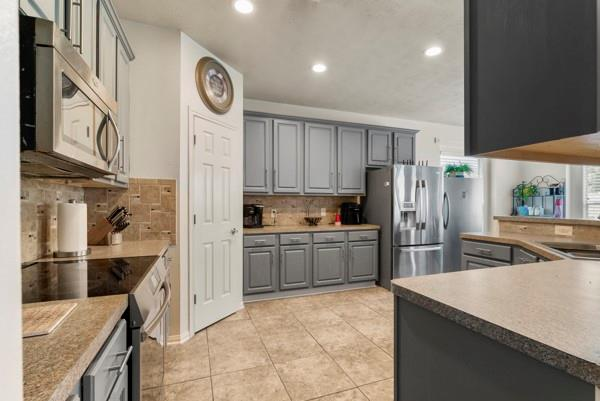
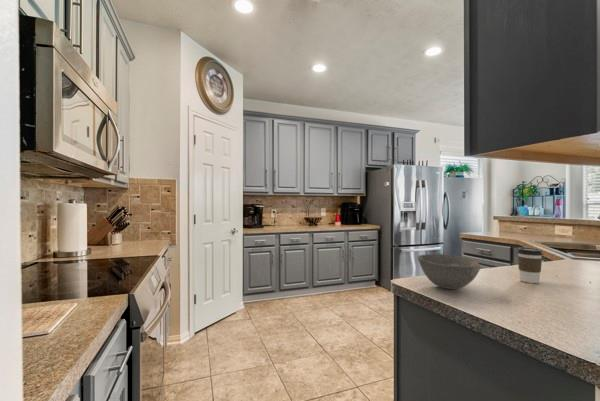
+ bowl (448, 273)
+ coffee cup (529, 265)
